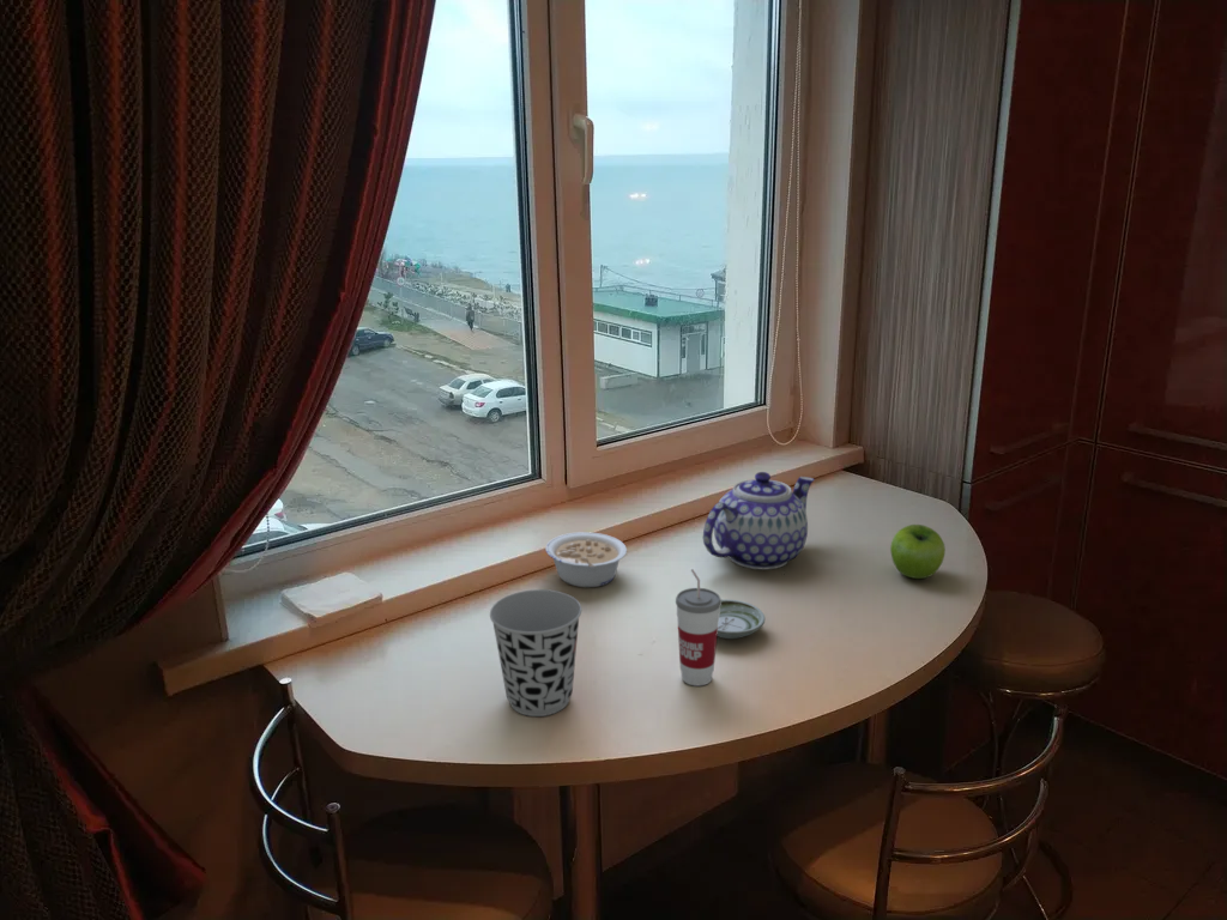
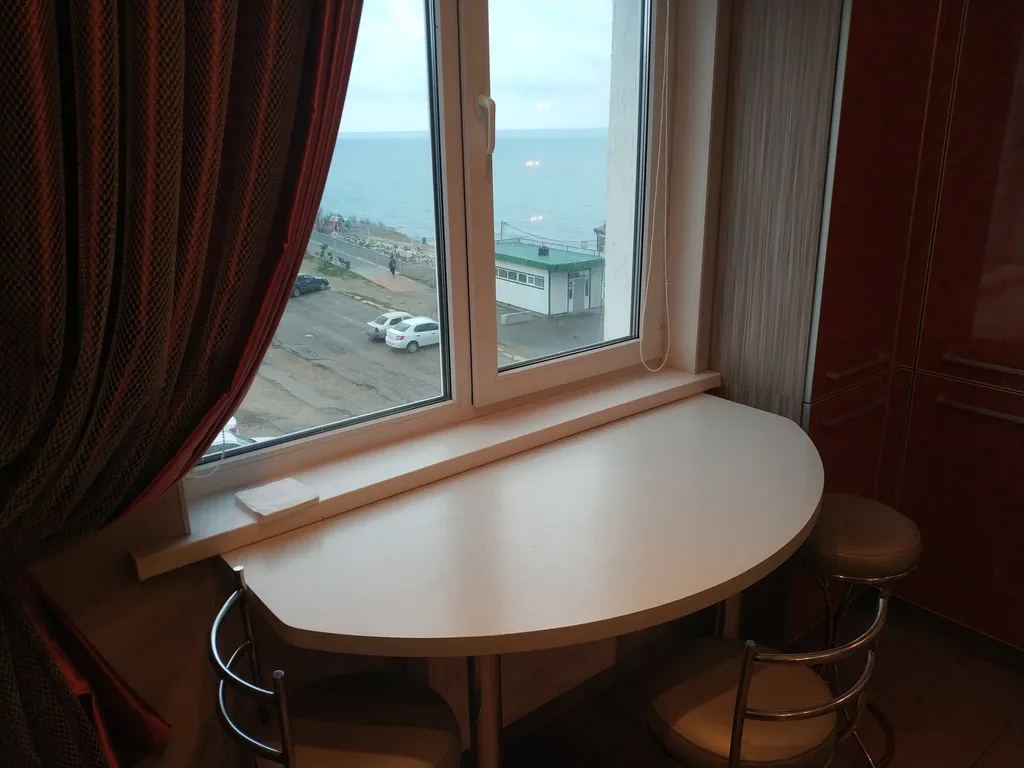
- fruit (917, 551)
- saucer (729, 622)
- cup (697, 623)
- legume (588, 559)
- cup (537, 654)
- teapot (761, 515)
